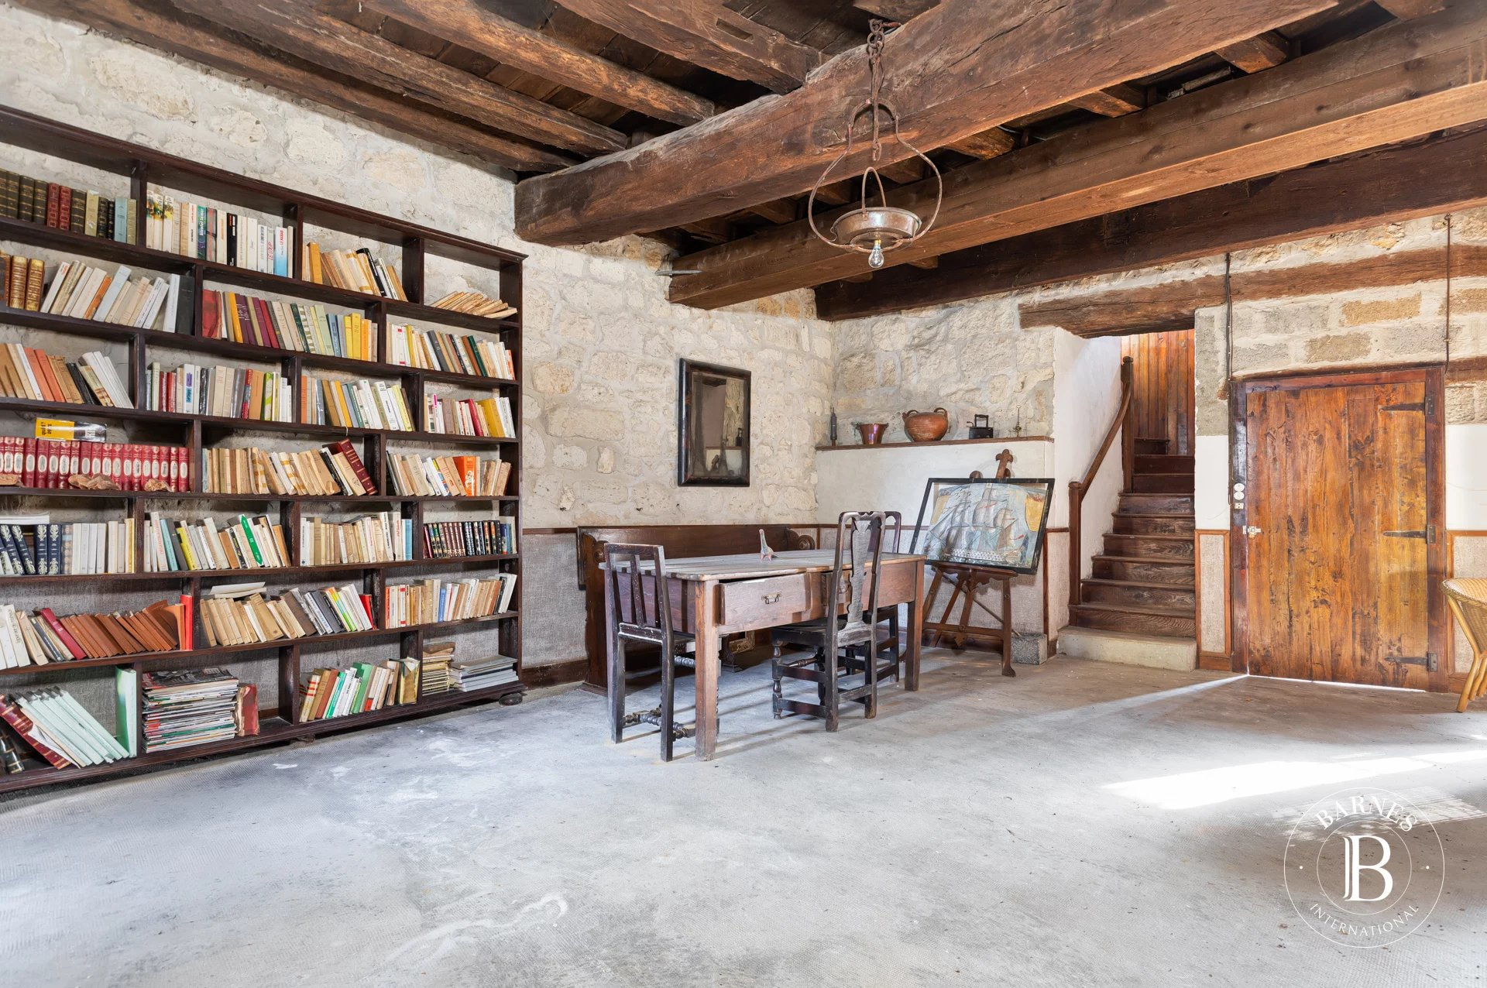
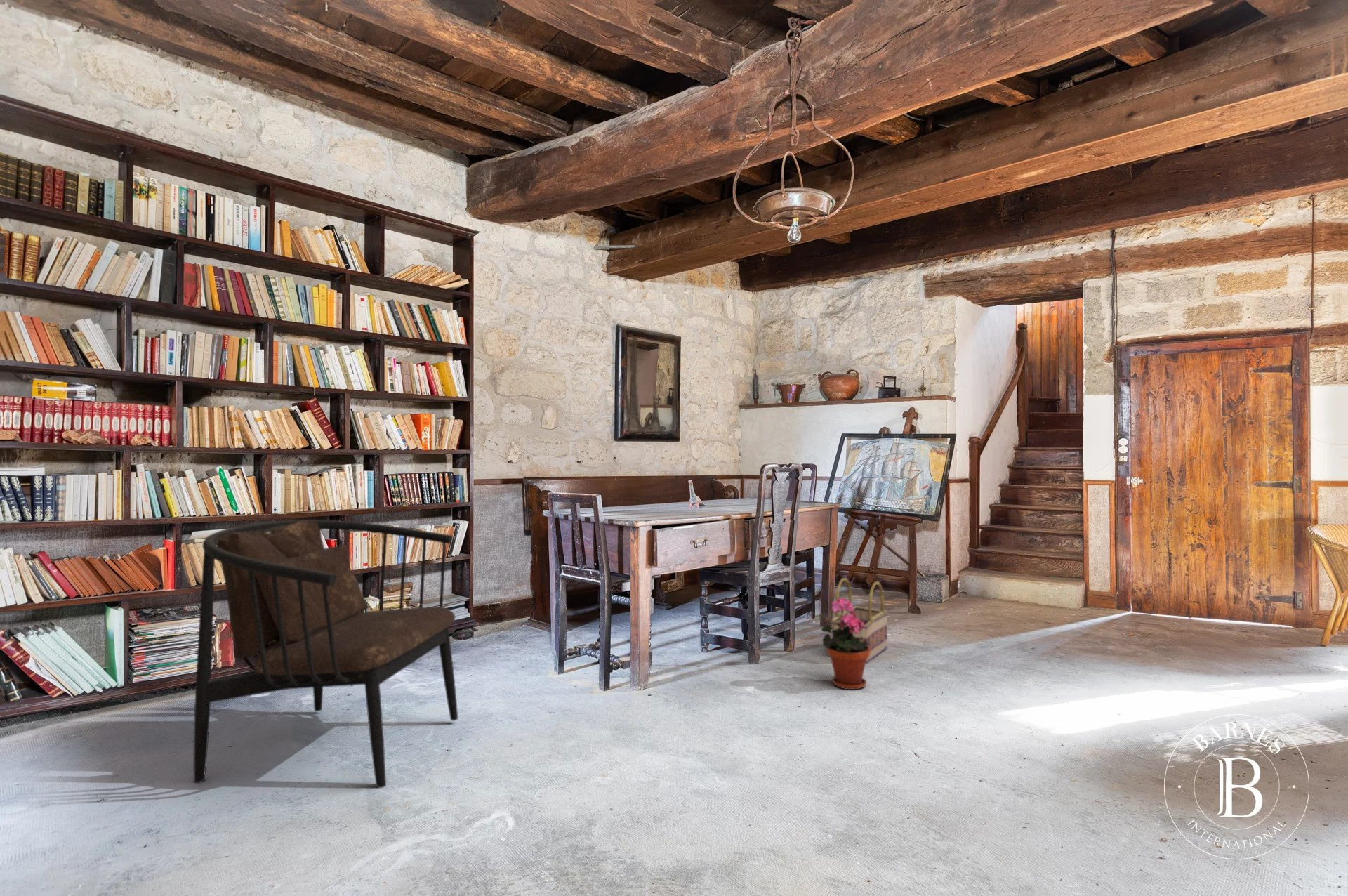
+ basket (860, 616)
+ armchair (333, 635)
+ potted plant (846, 642)
